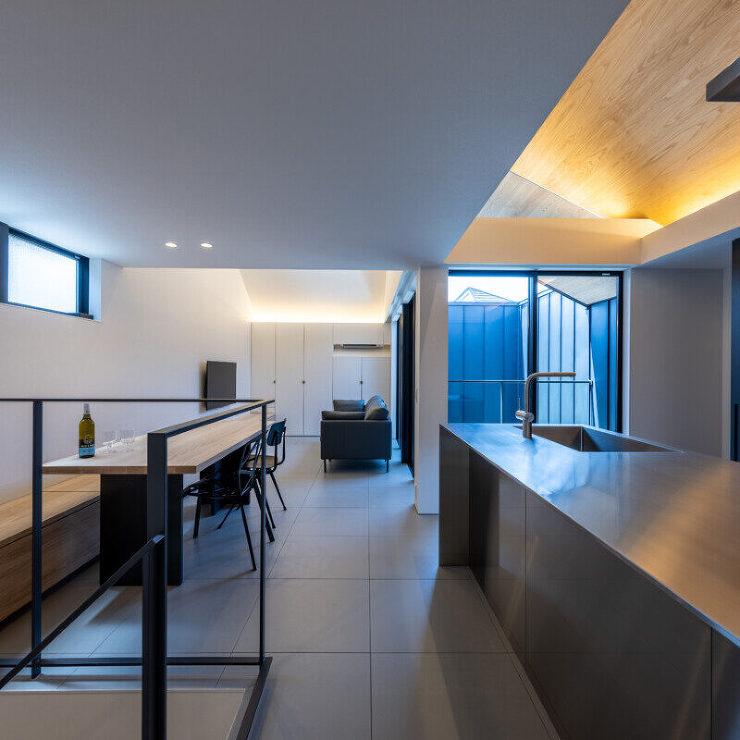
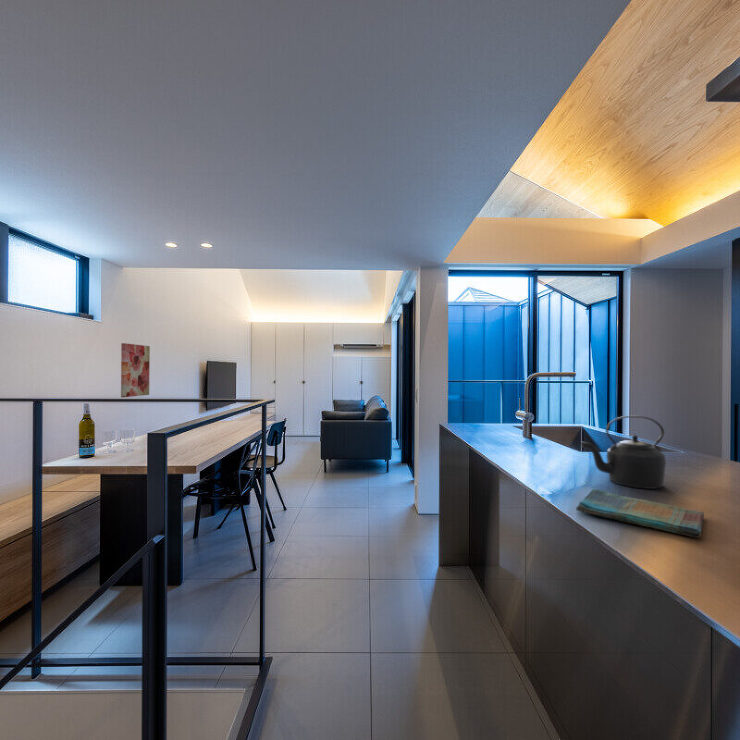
+ wall art (136, 370)
+ kettle (621, 448)
+ dish towel (638, 509)
